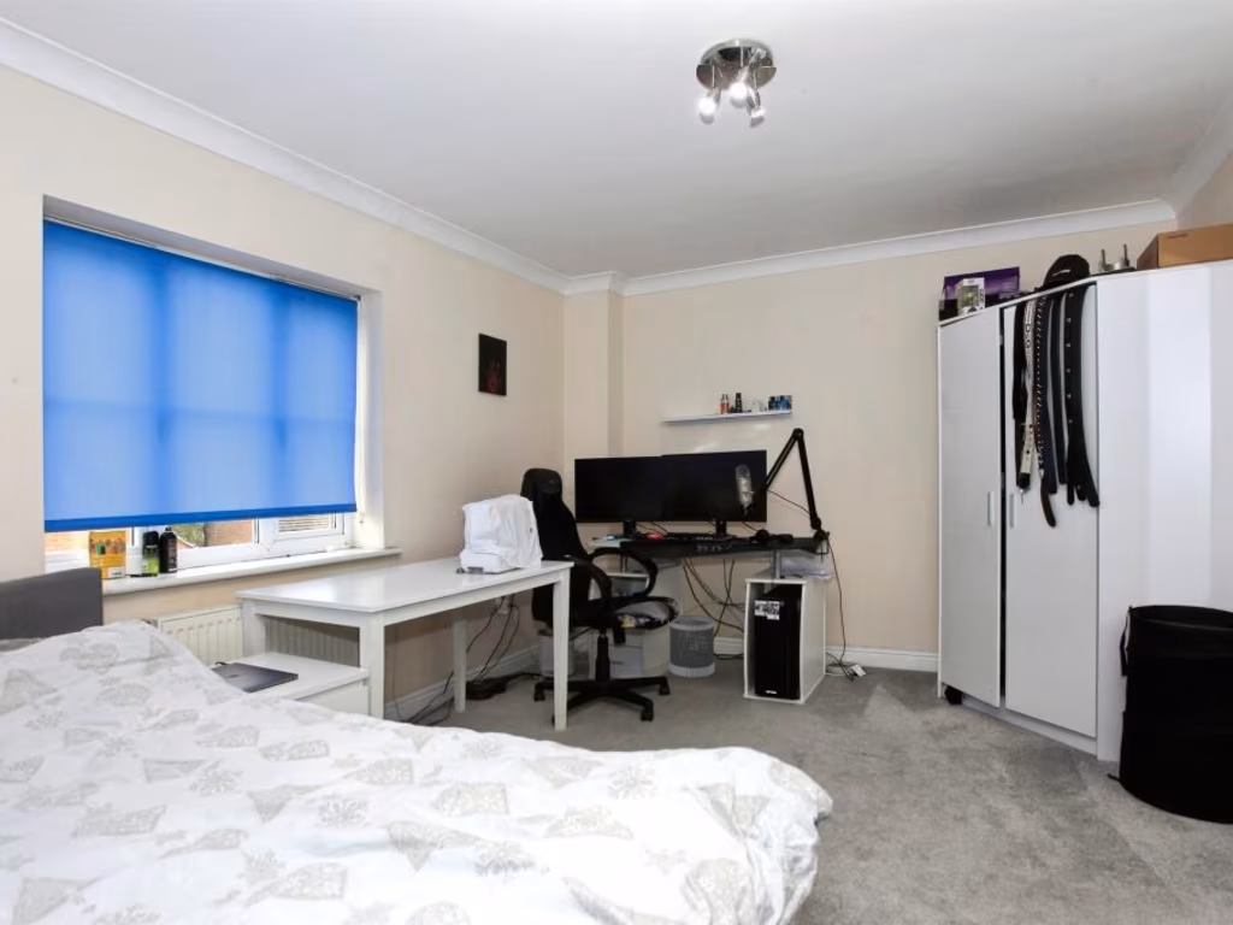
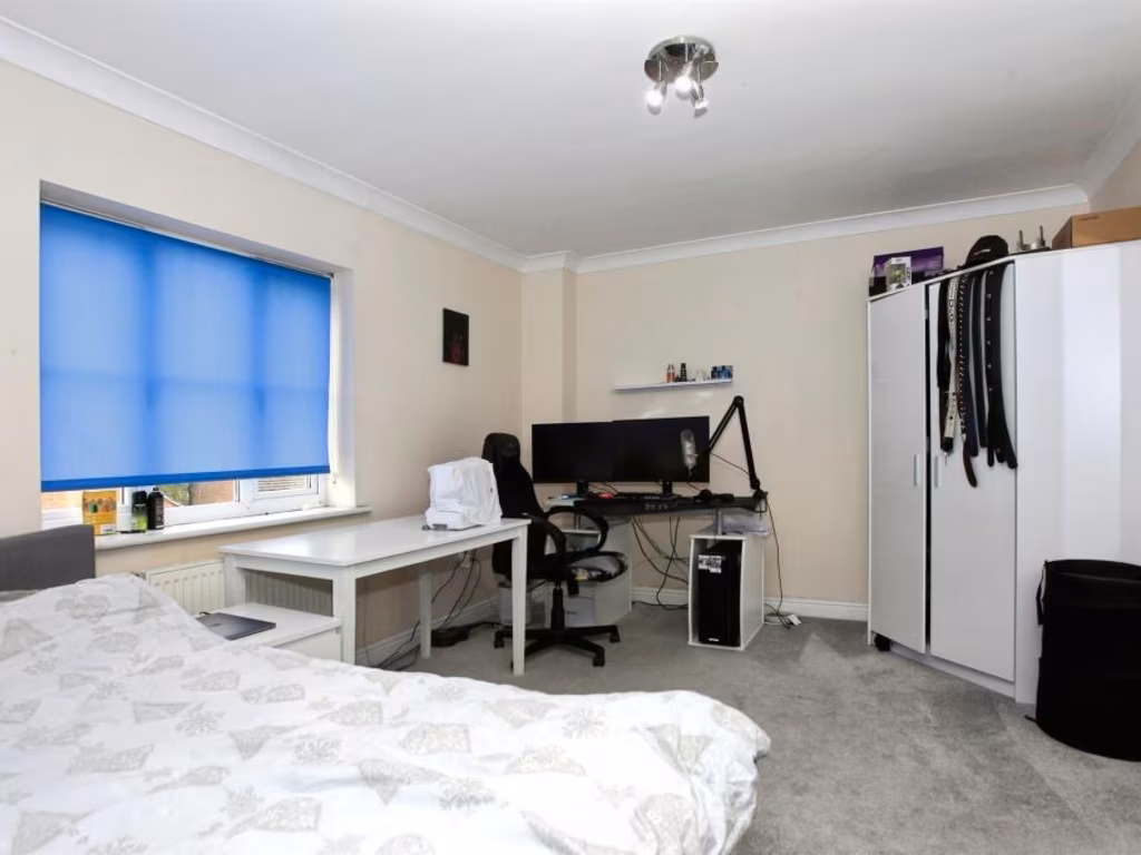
- wastebasket (691, 646)
